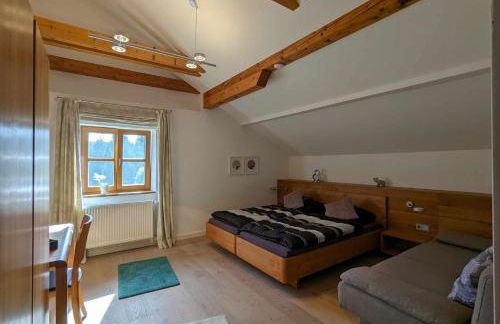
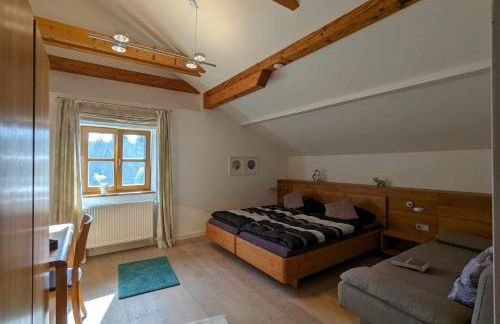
+ book (410, 262)
